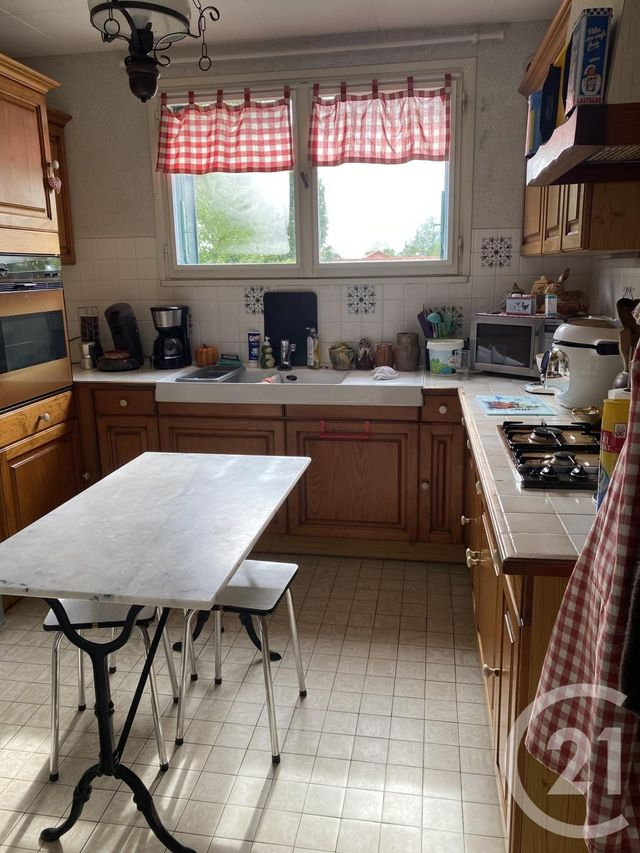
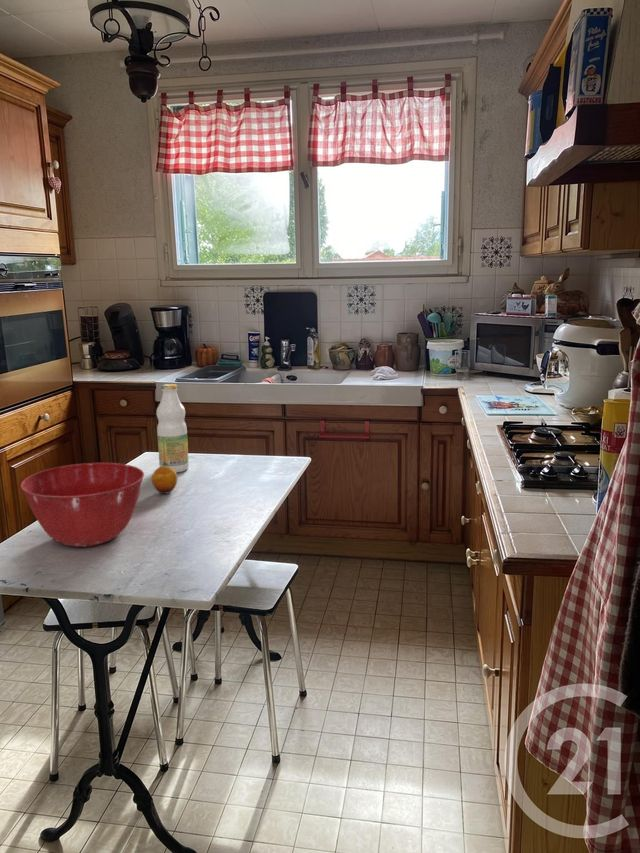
+ mixing bowl (86, 507)
+ fruit (164, 479)
+ bottle (171, 427)
